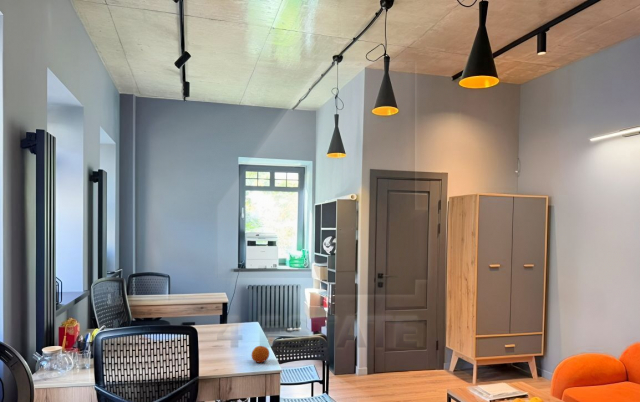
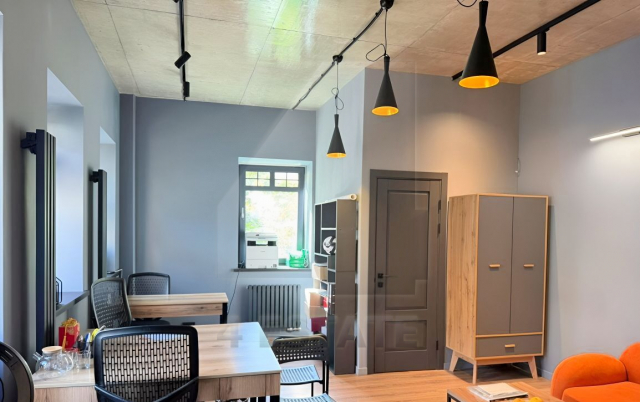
- fruit (260, 353)
